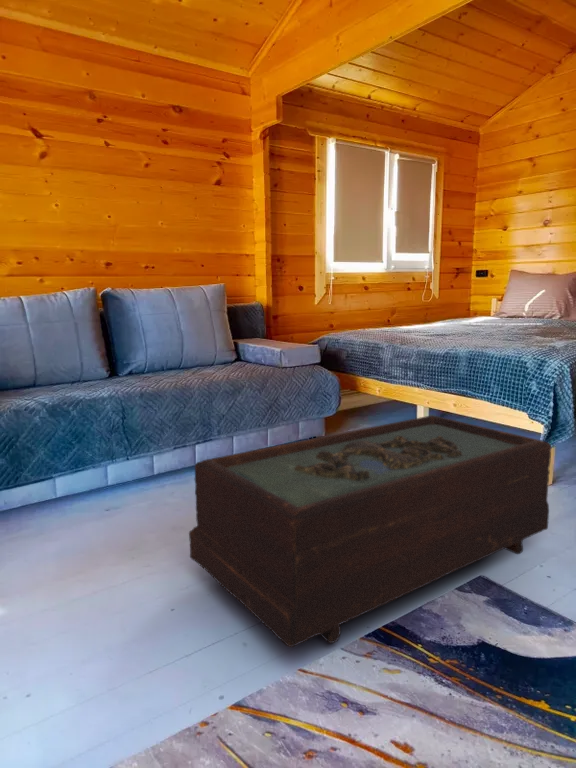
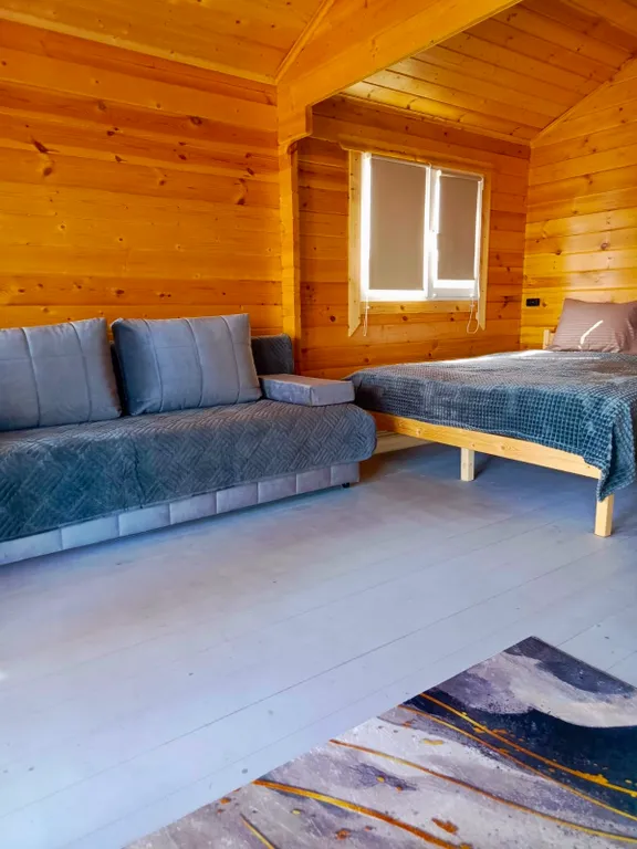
- coffee table (380, 503)
